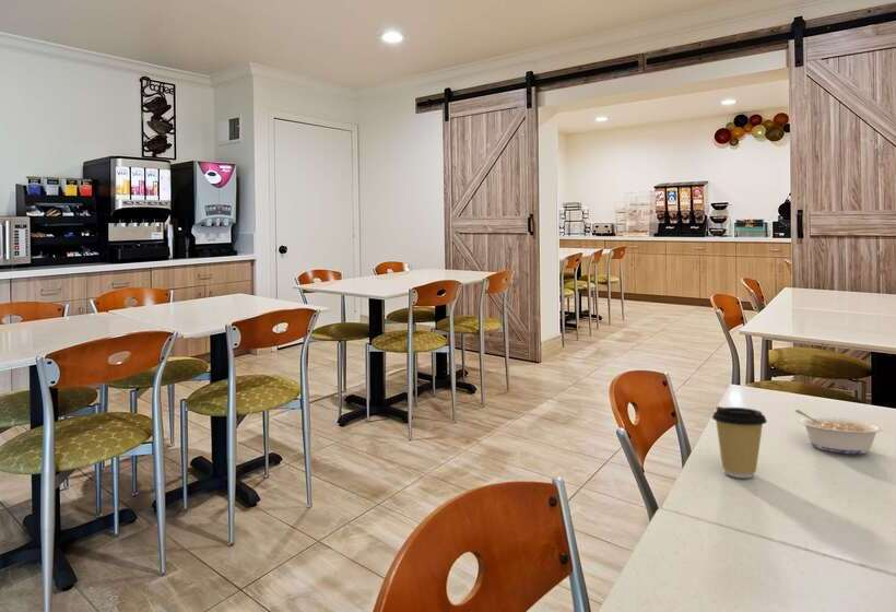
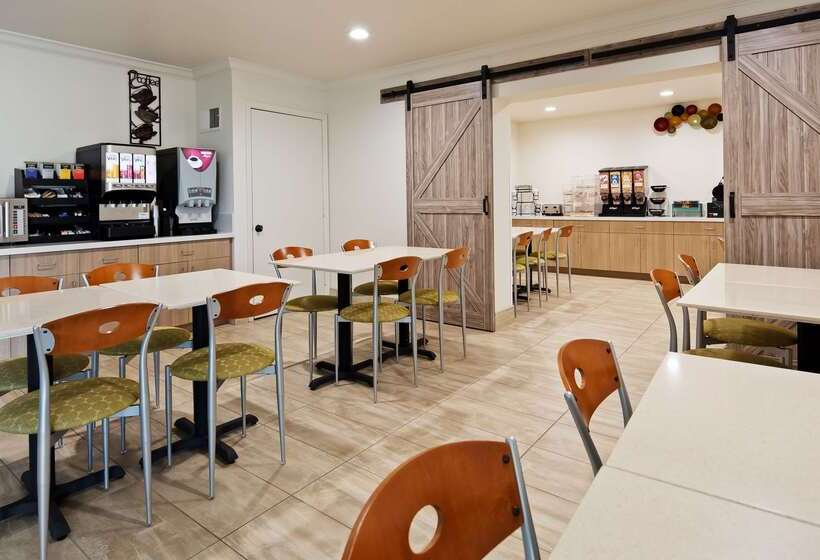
- coffee cup (739, 440)
- legume (836, 433)
